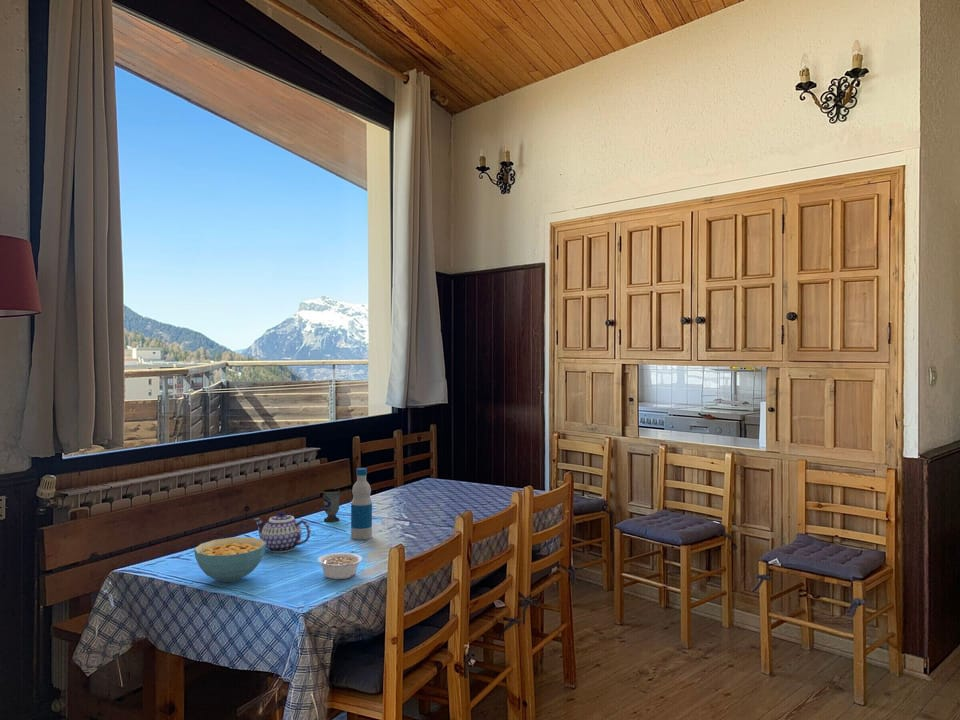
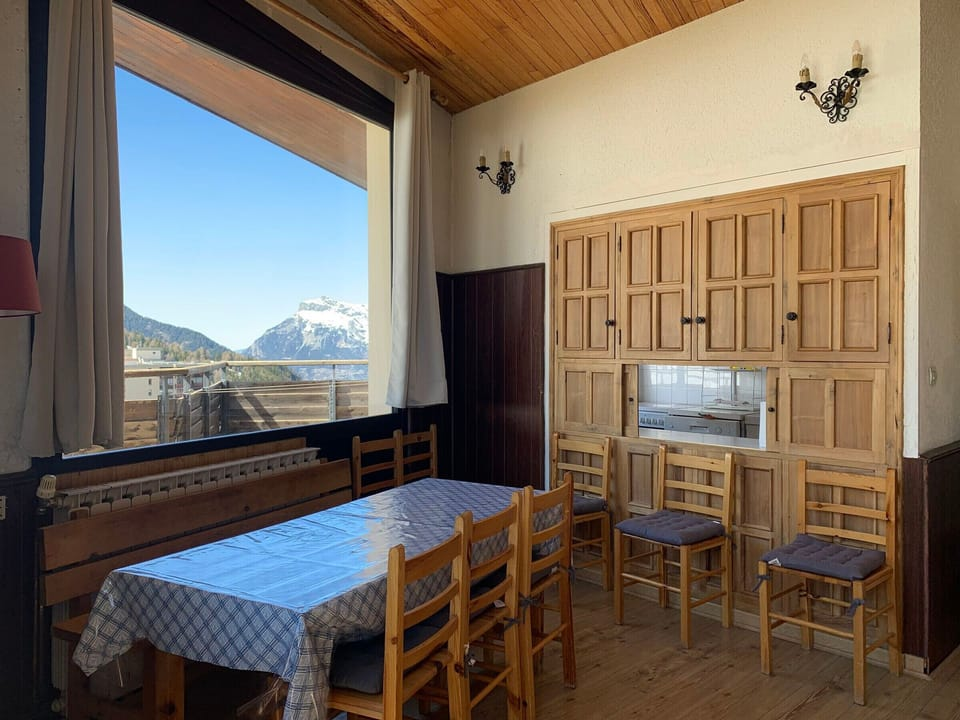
- legume (341, 565)
- teapot (281, 530)
- cereal bowl (230, 562)
- cup (331, 505)
- bottle (361, 502)
